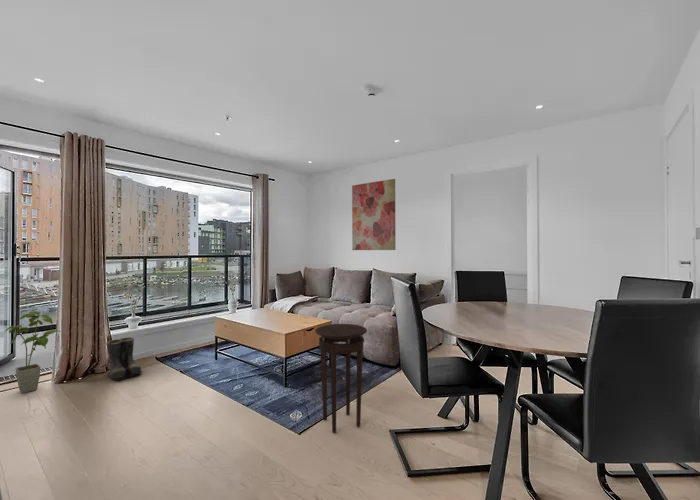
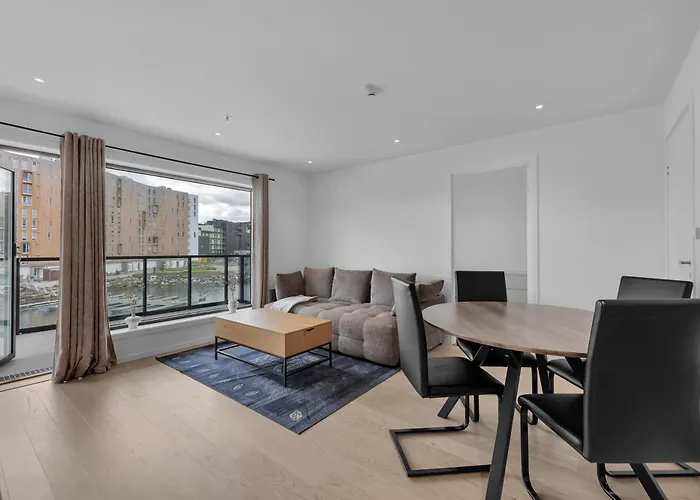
- wall art (372, 216)
- boots (123, 357)
- stool (346, 376)
- house plant (34, 349)
